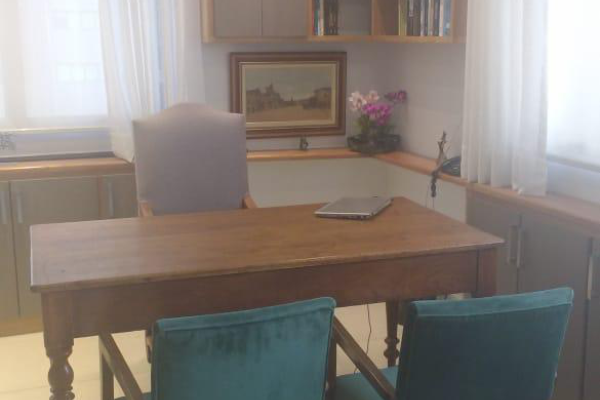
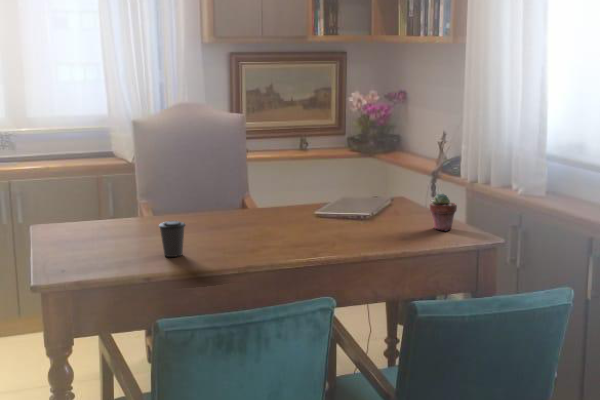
+ coffee cup (172, 238)
+ potted succulent (442, 211)
